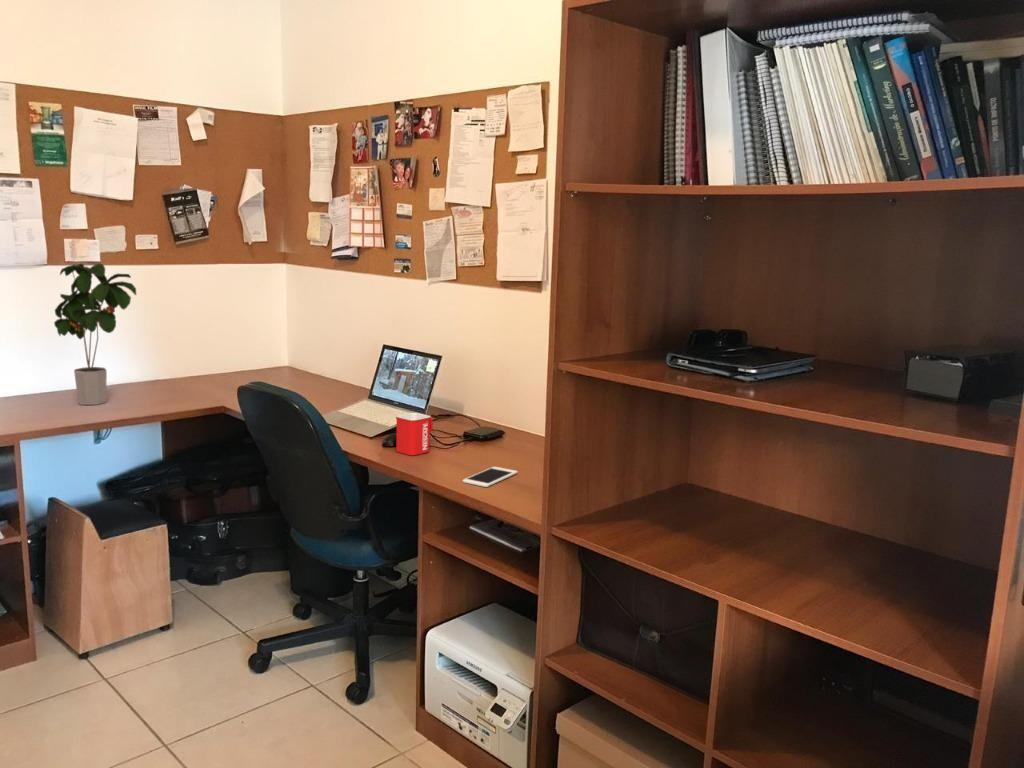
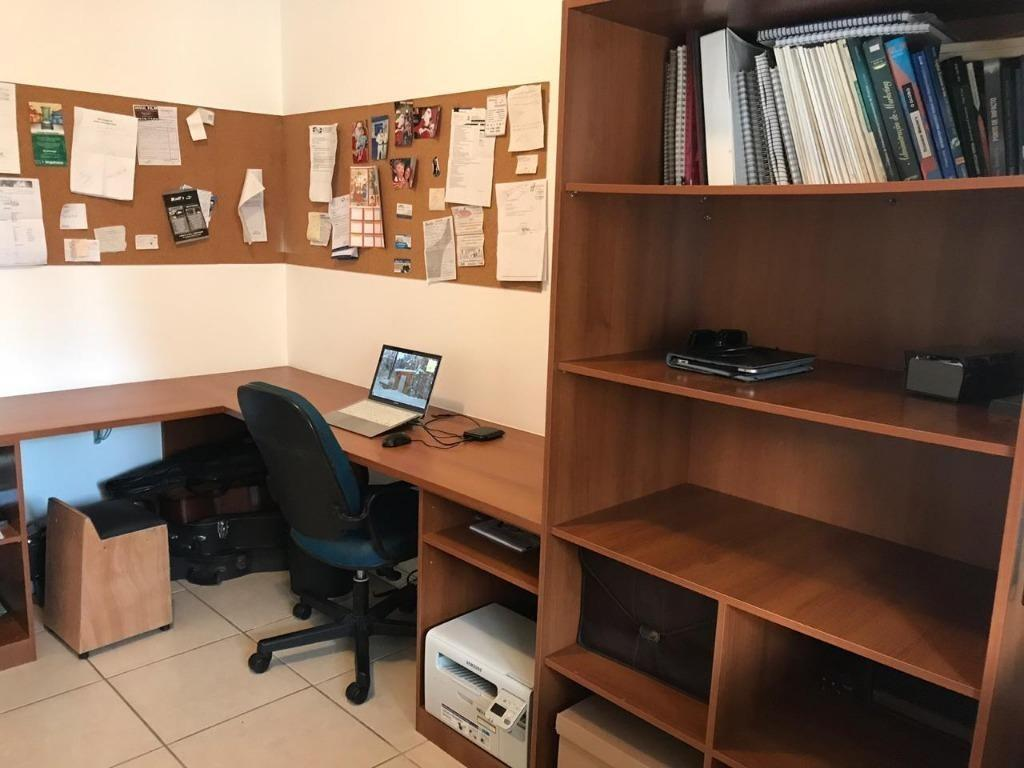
- potted plant (90, 333)
- cell phone (490, 476)
- mug (417, 432)
